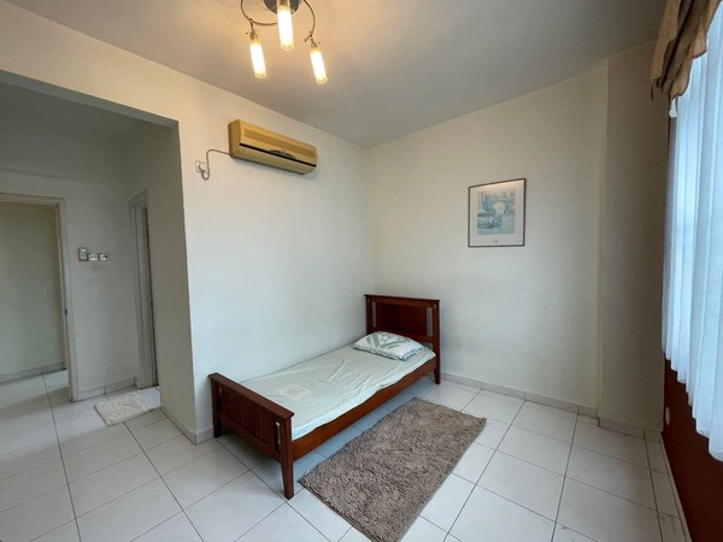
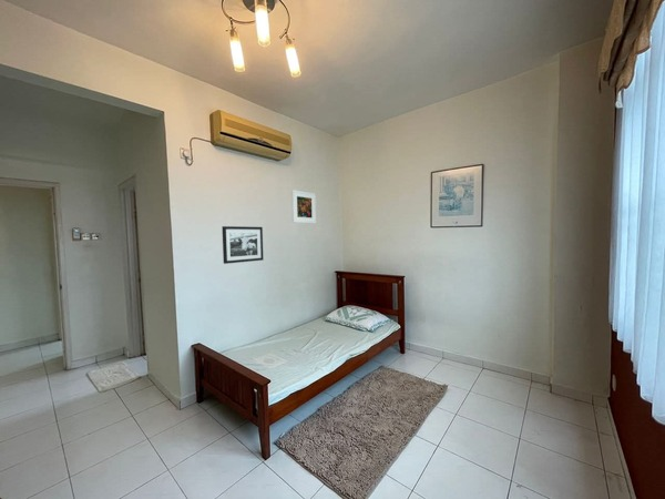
+ picture frame (244, 244)
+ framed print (304, 207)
